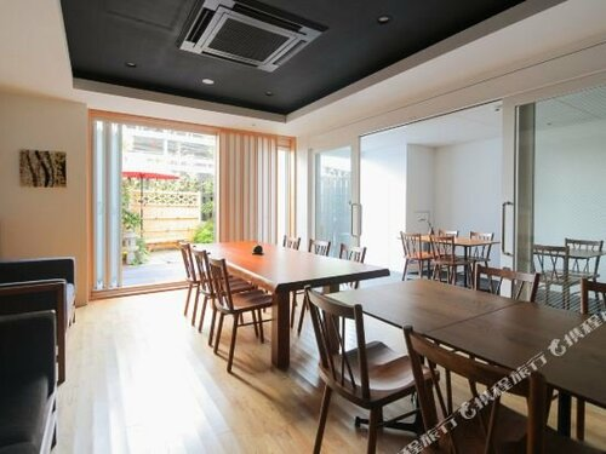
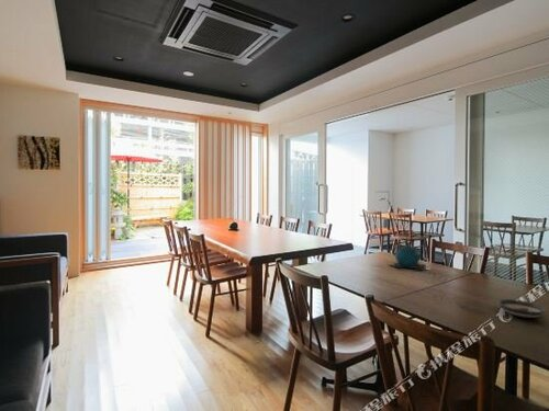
+ saucer (520, 309)
+ teapot (407, 253)
